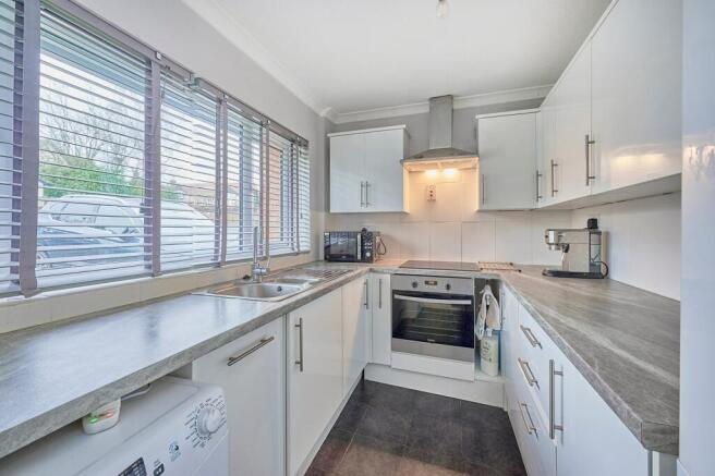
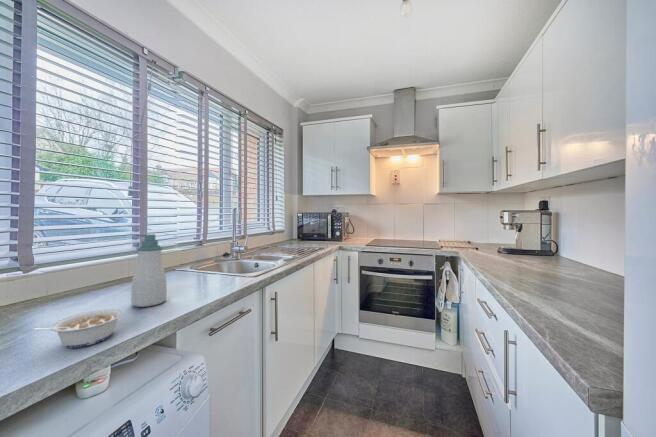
+ legume (87, 327)
+ soap bottle (149, 268)
